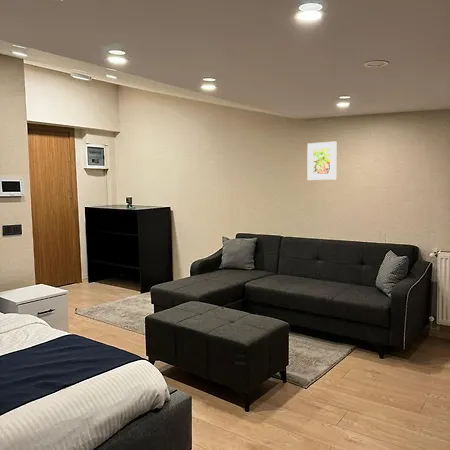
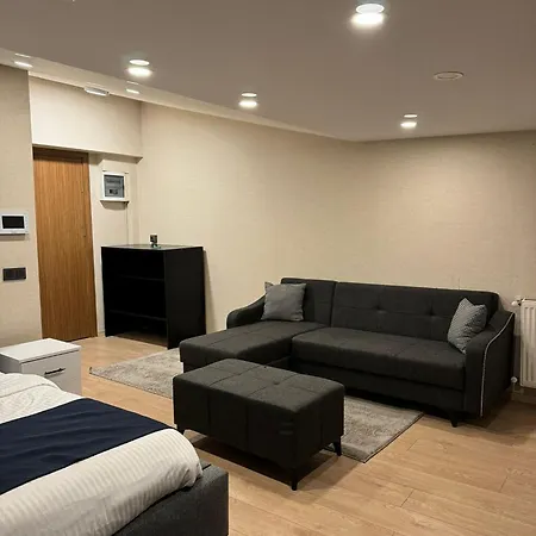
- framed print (321, 161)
